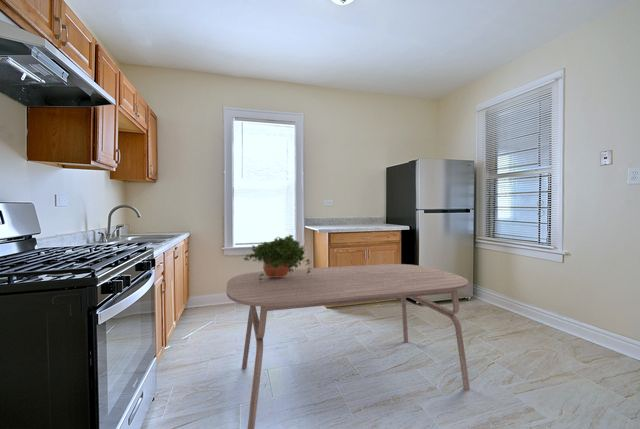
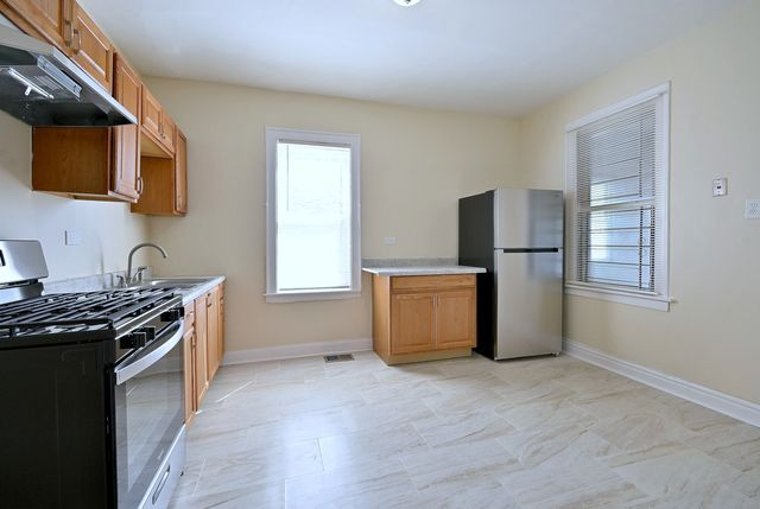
- potted plant (278, 255)
- dining table (345, 303)
